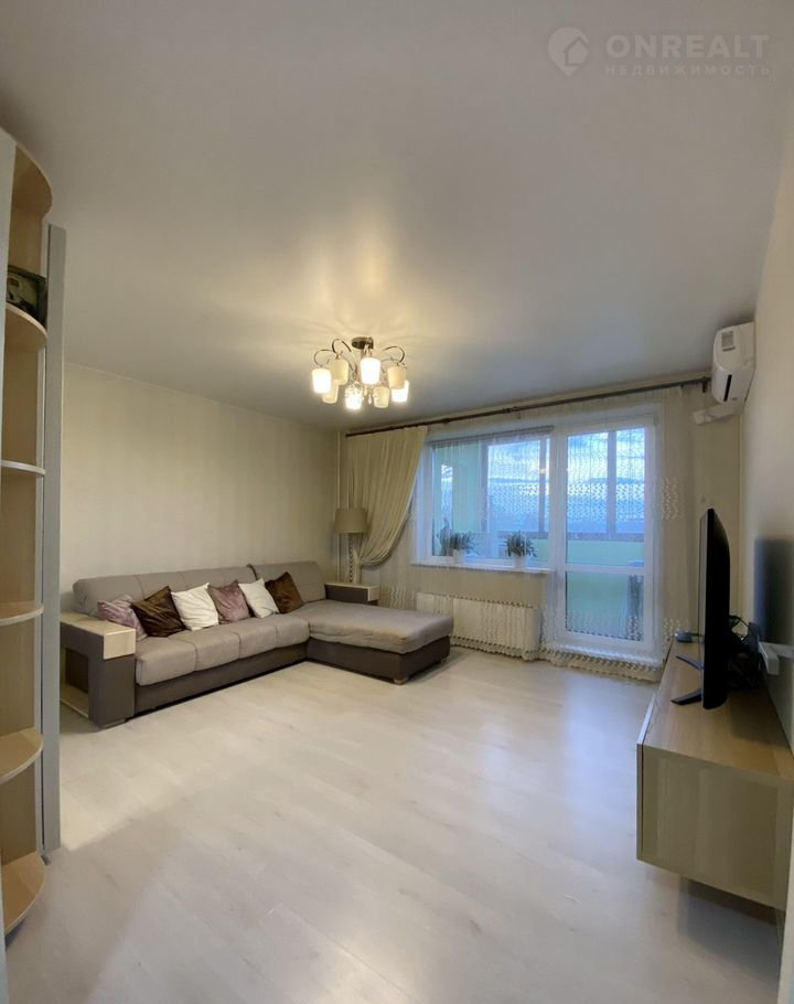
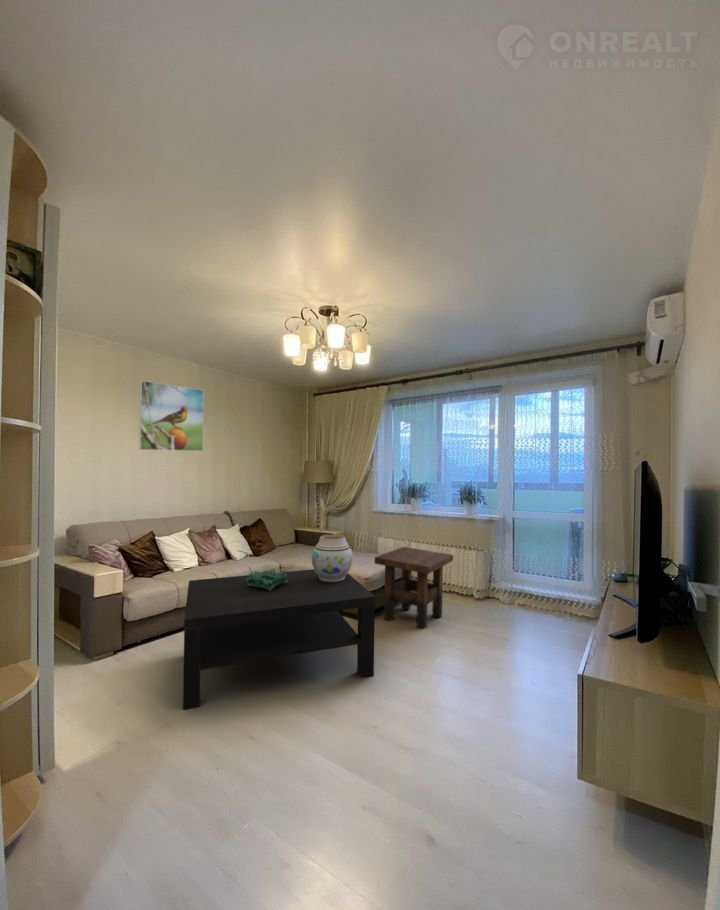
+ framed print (173, 418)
+ side table (414, 586)
+ vase (332, 557)
+ decorative bowl (268, 578)
+ coffee table (277, 626)
